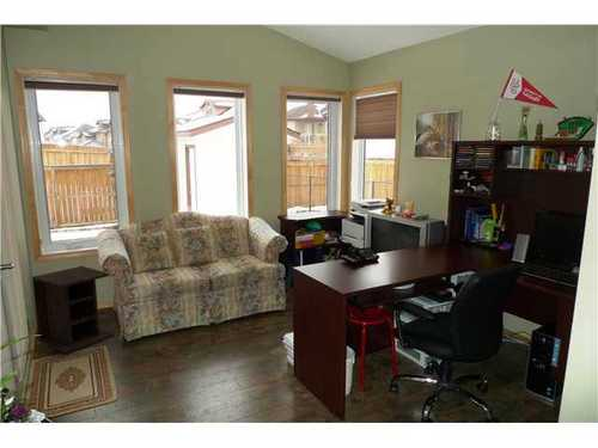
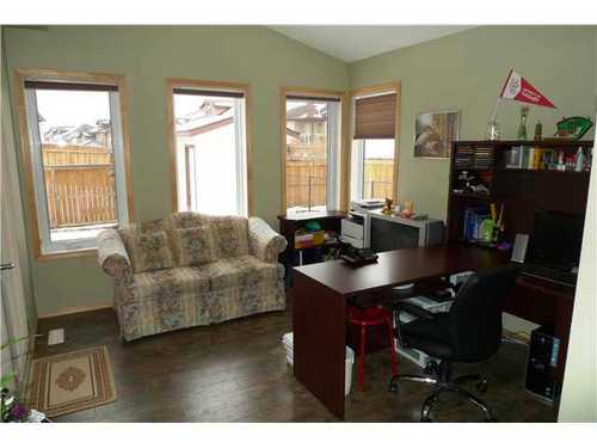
- nightstand (74, 307)
